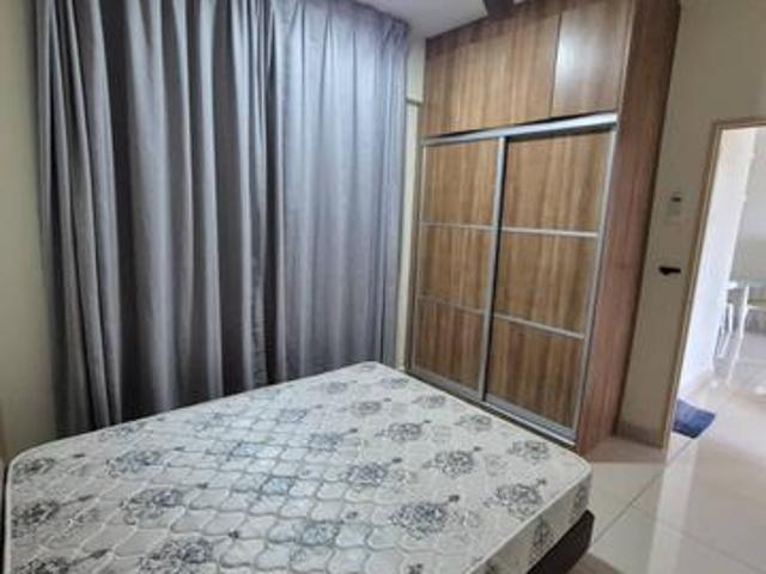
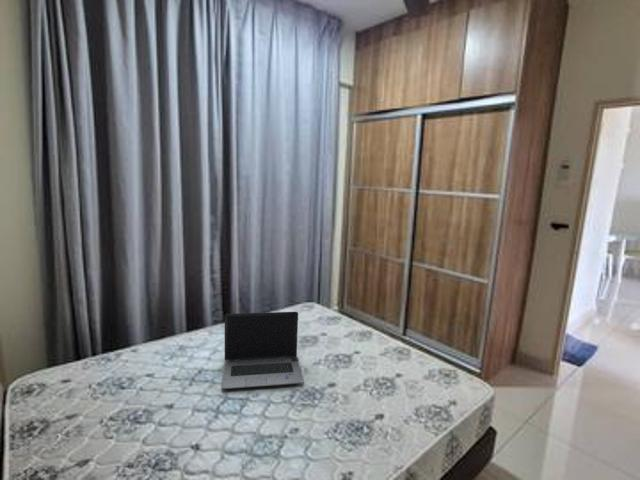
+ laptop computer (262, 348)
